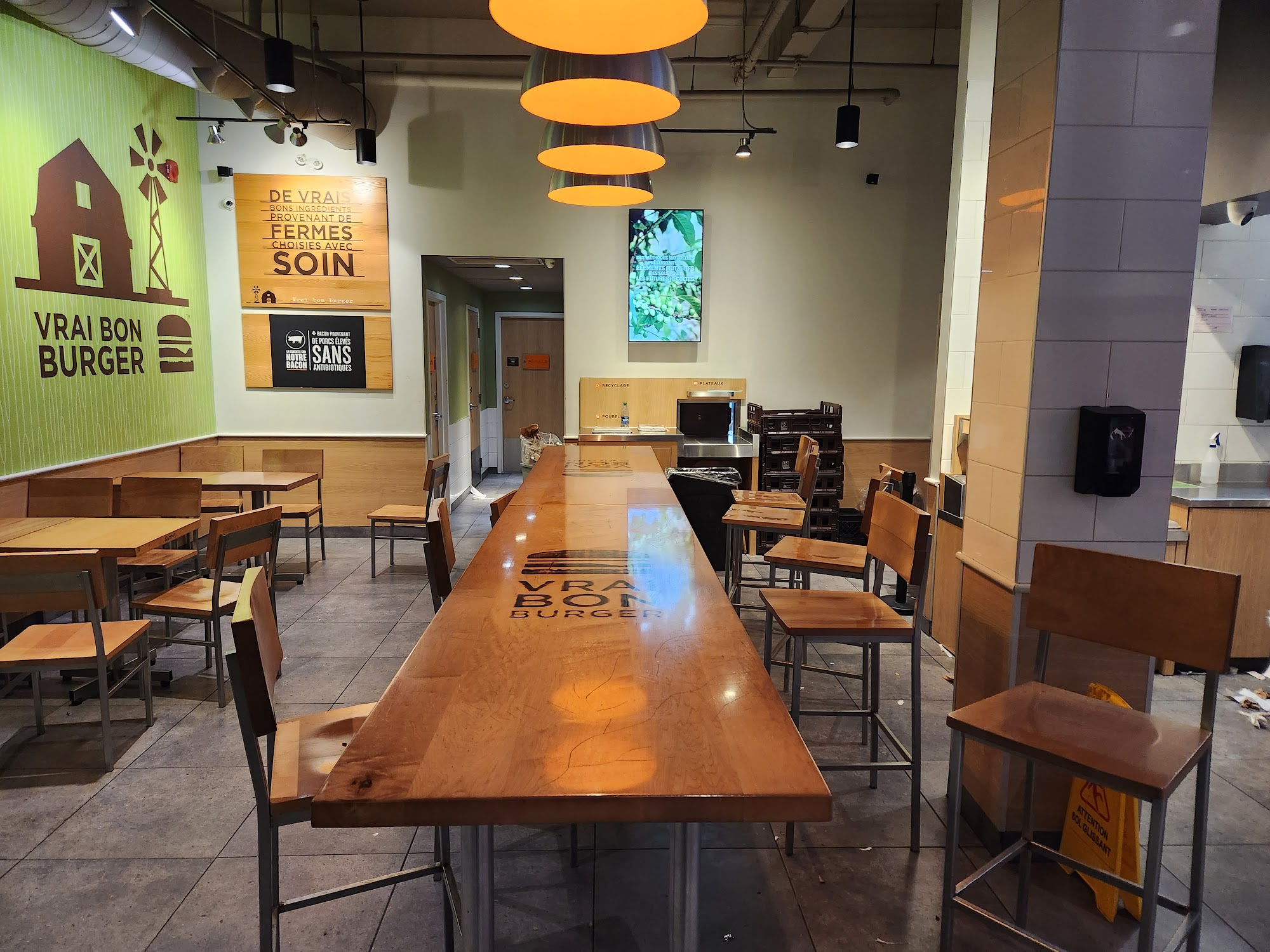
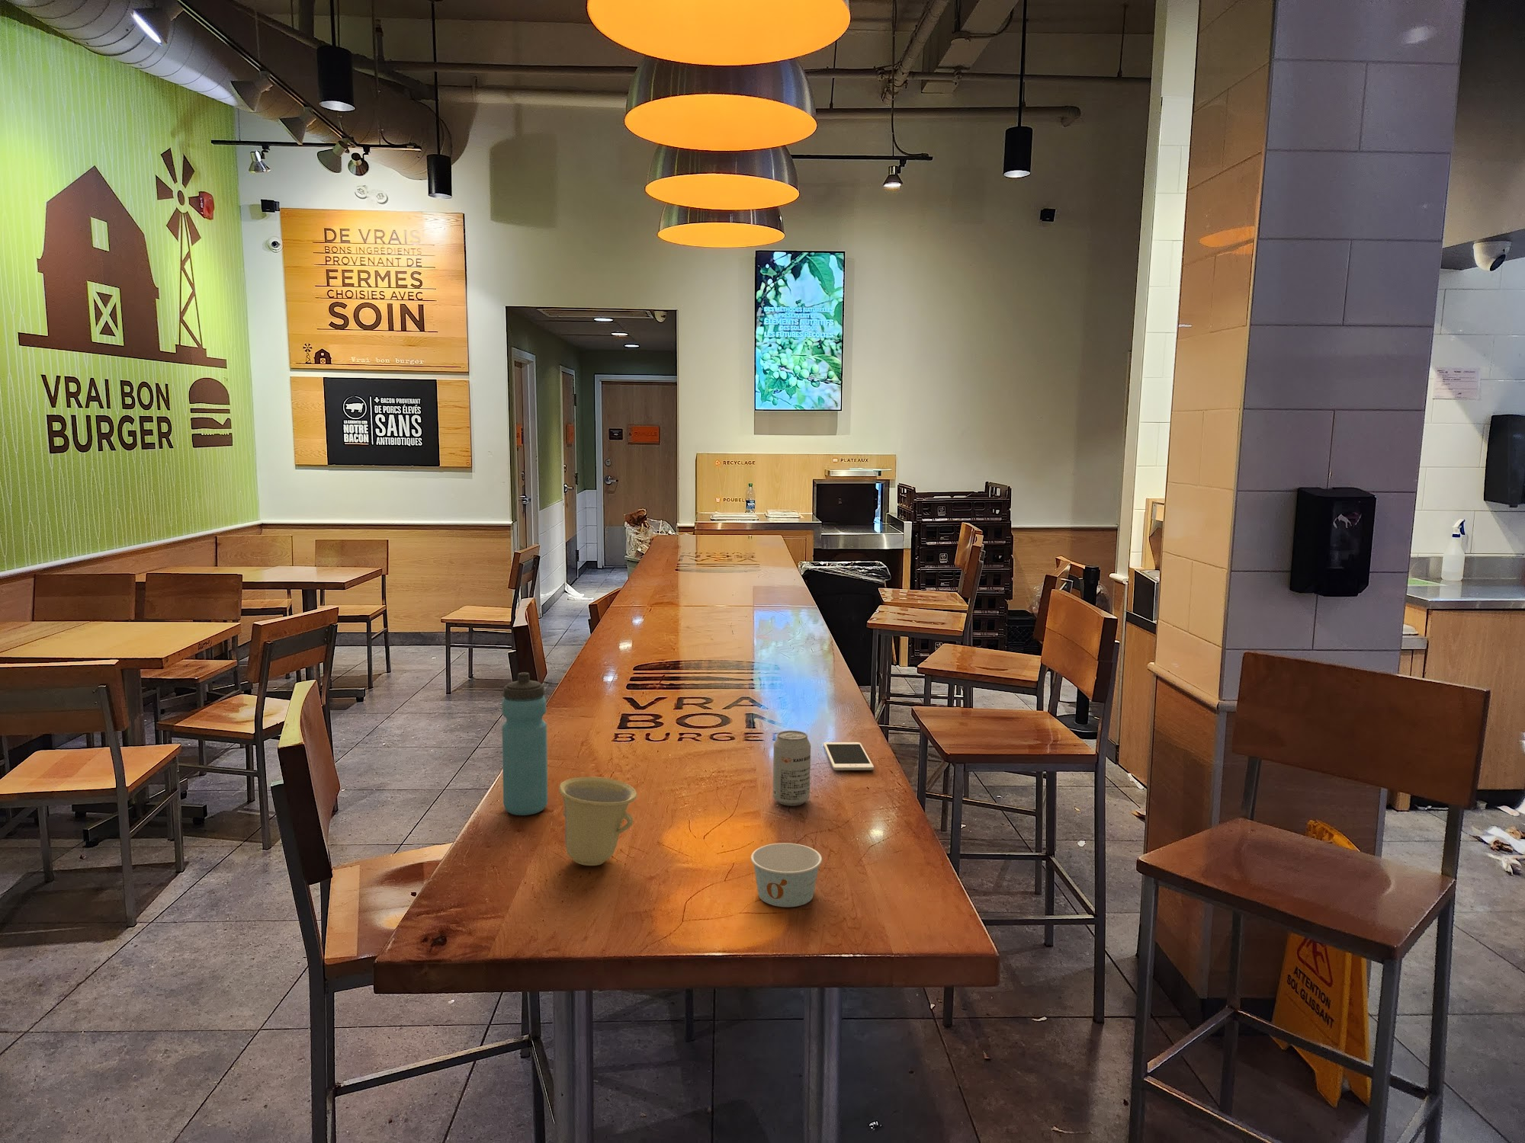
+ water bottle (525, 742)
+ paper cup (785, 875)
+ cell phone (847, 755)
+ beverage can (791, 767)
+ cup (598, 822)
